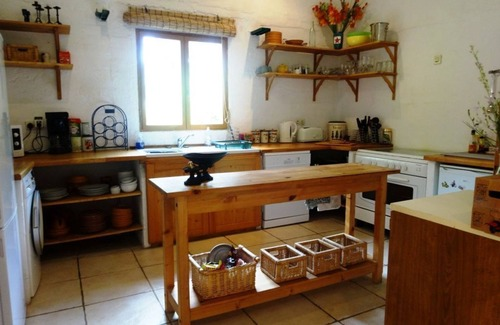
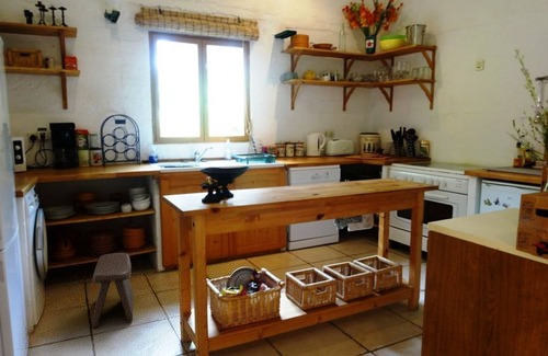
+ stool (115, 284)
